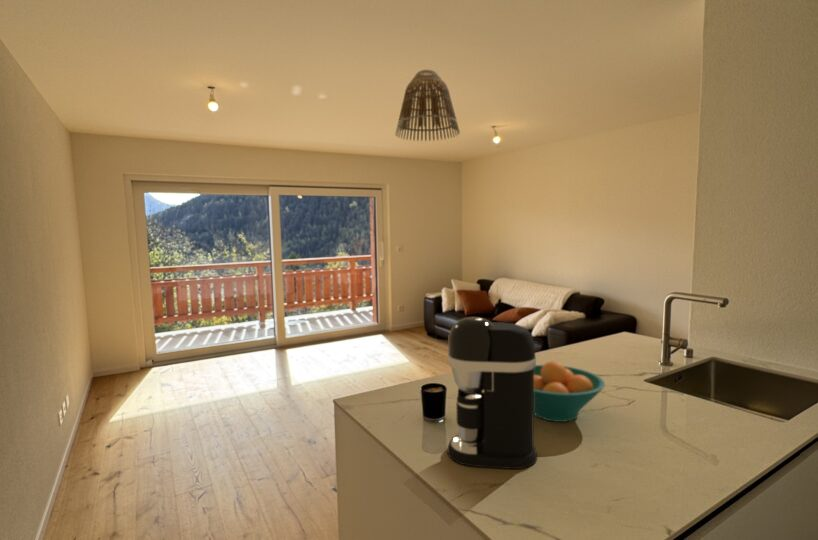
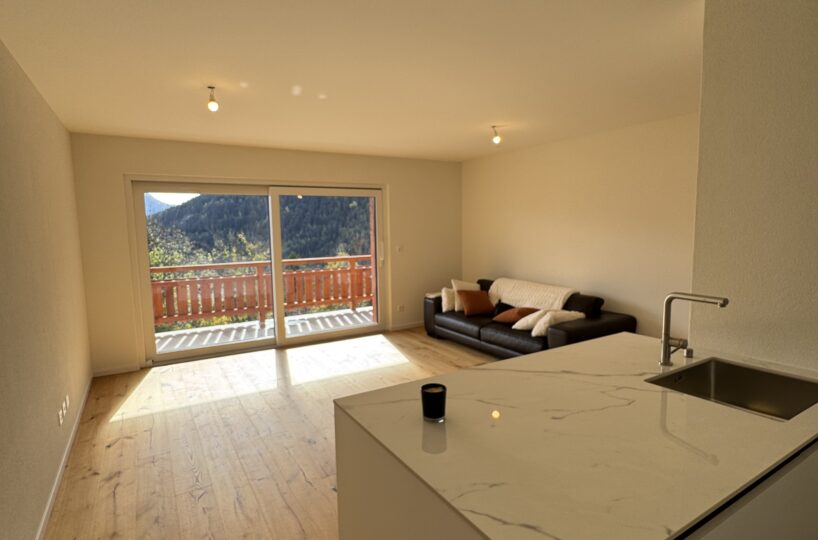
- fruit bowl (554, 387)
- coffee maker (491, 386)
- lamp shade (426, 103)
